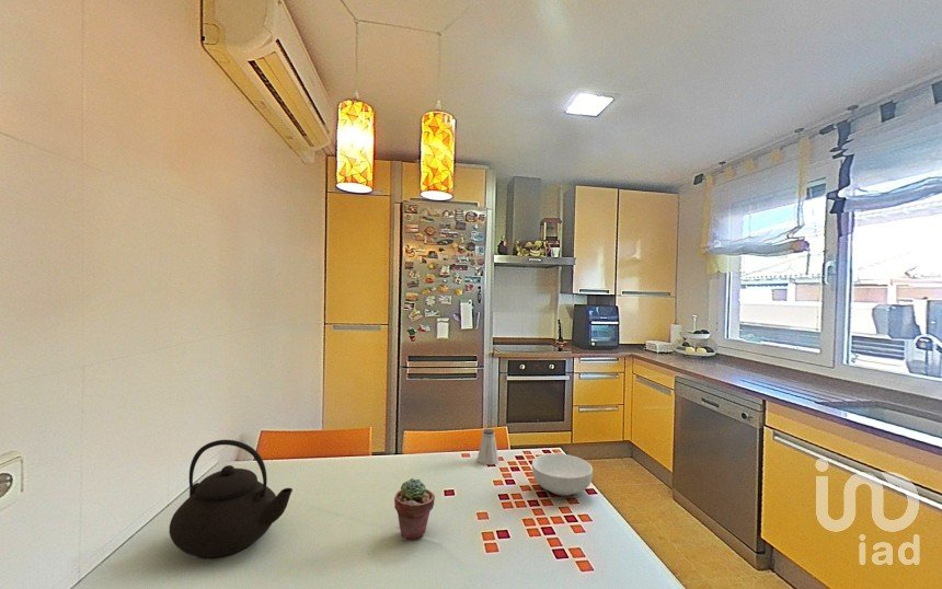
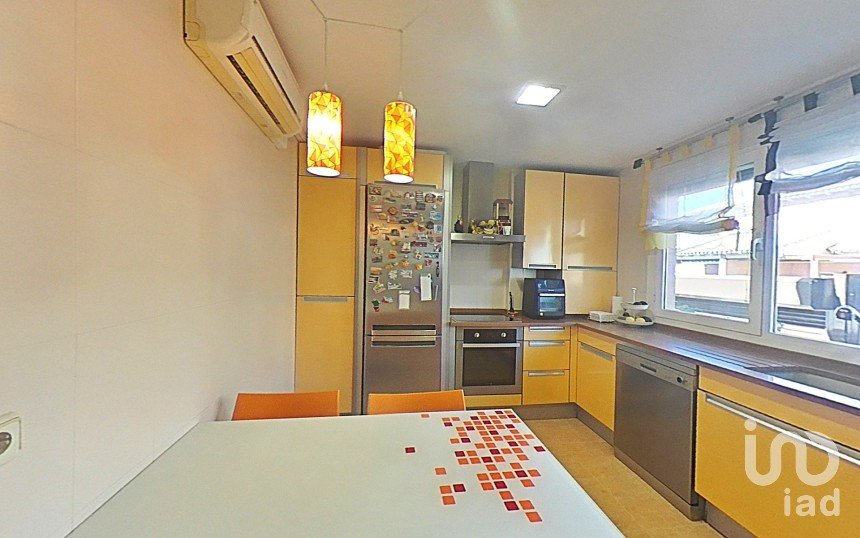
- cereal bowl (561, 476)
- teapot (237, 490)
- saltshaker (487, 444)
- potted succulent (414, 506)
